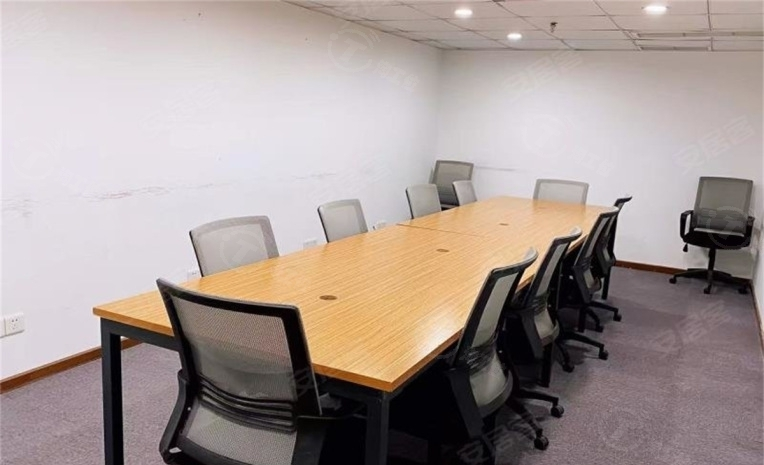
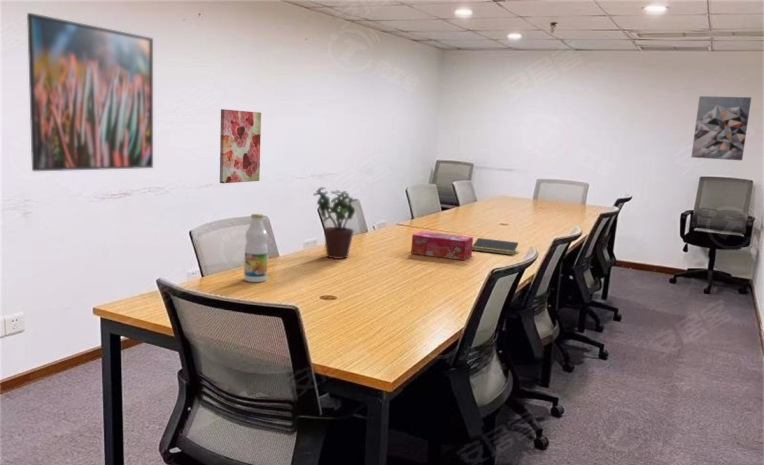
+ bottle (256, 247)
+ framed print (97, 99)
+ wall art (720, 128)
+ tissue box (442, 245)
+ wall art (241, 146)
+ notepad (494, 246)
+ potted plant (338, 221)
